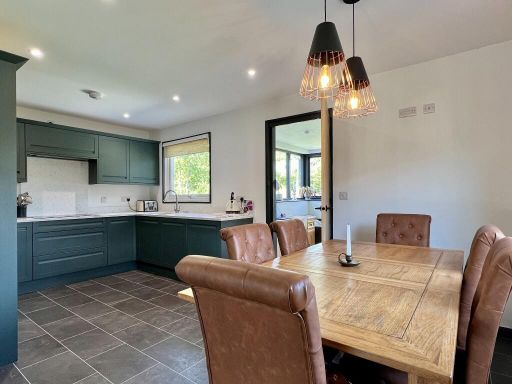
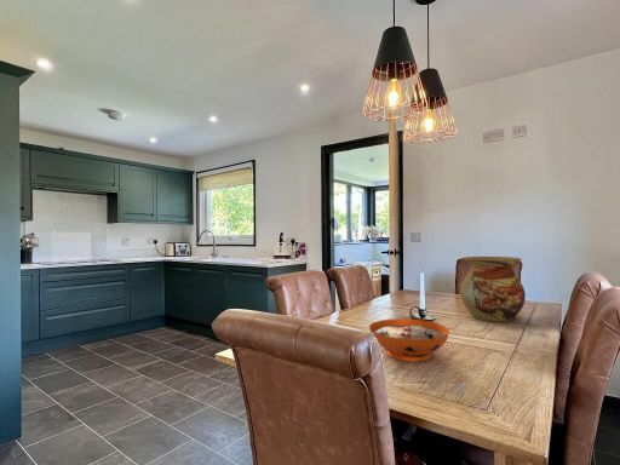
+ decorative bowl (408, 340)
+ vase (490, 287)
